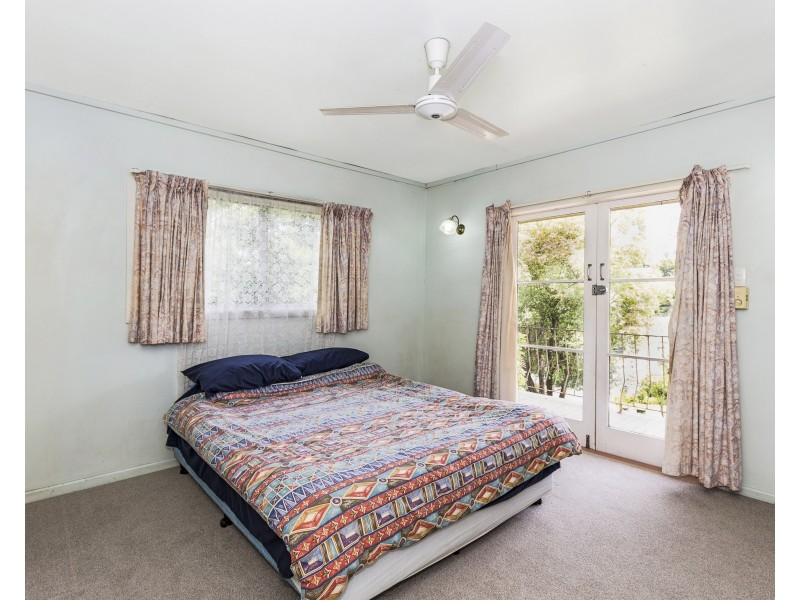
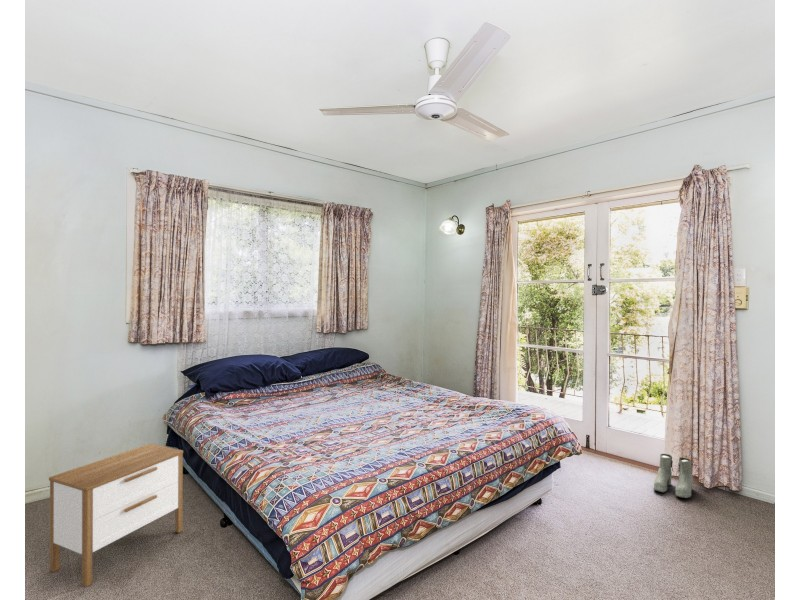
+ boots (671, 474)
+ nightstand (122, 506)
